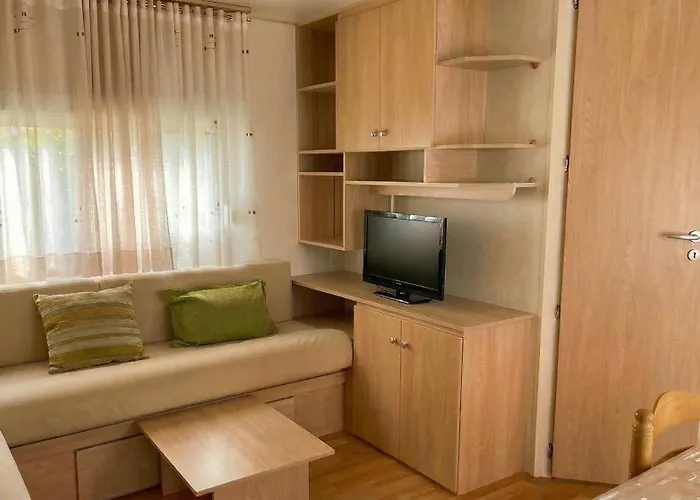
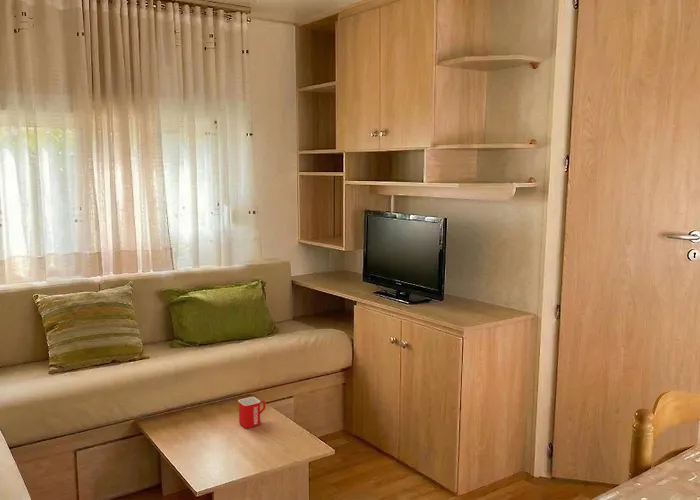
+ mug (253, 411)
